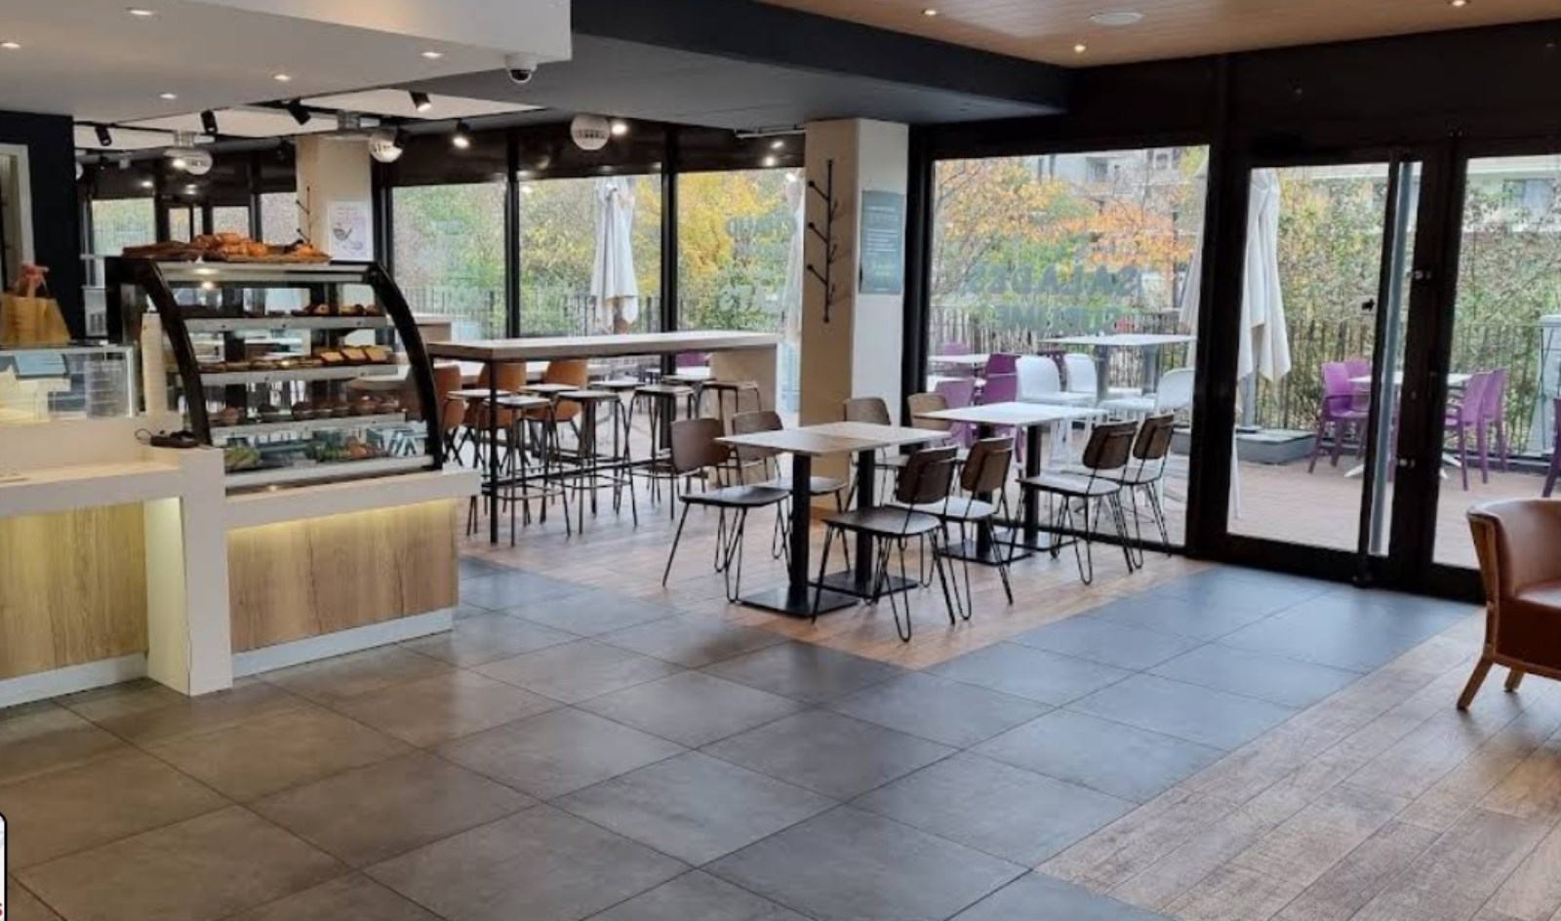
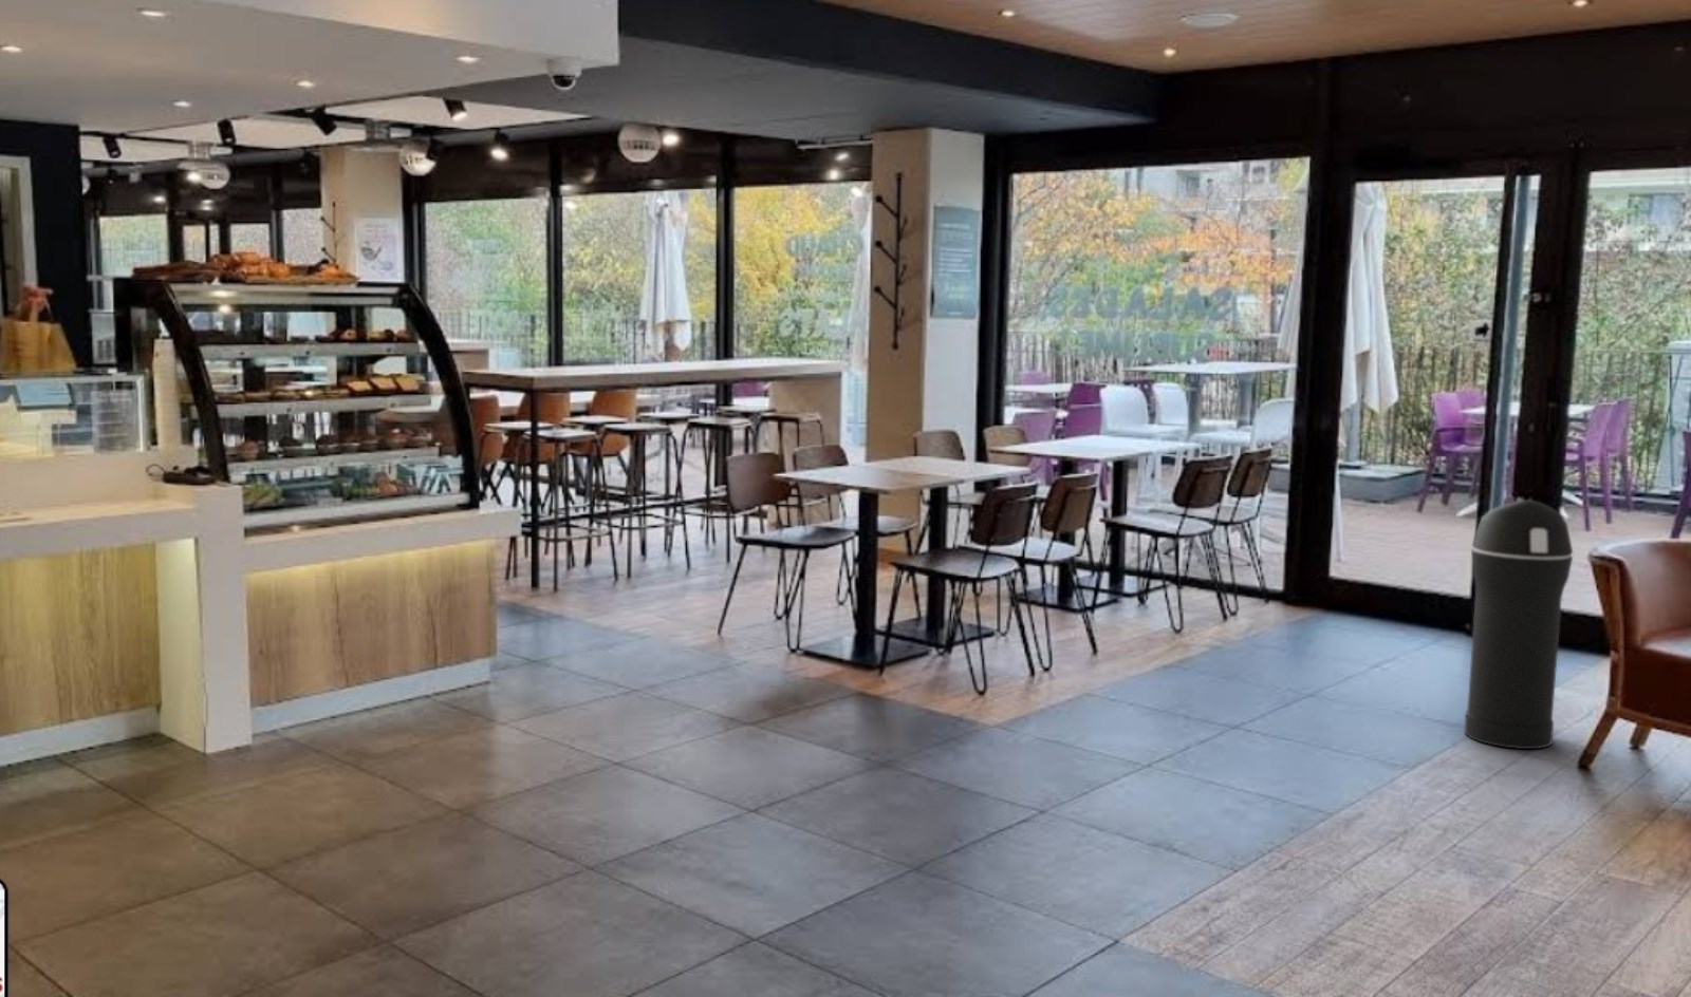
+ trash can (1516, 620)
